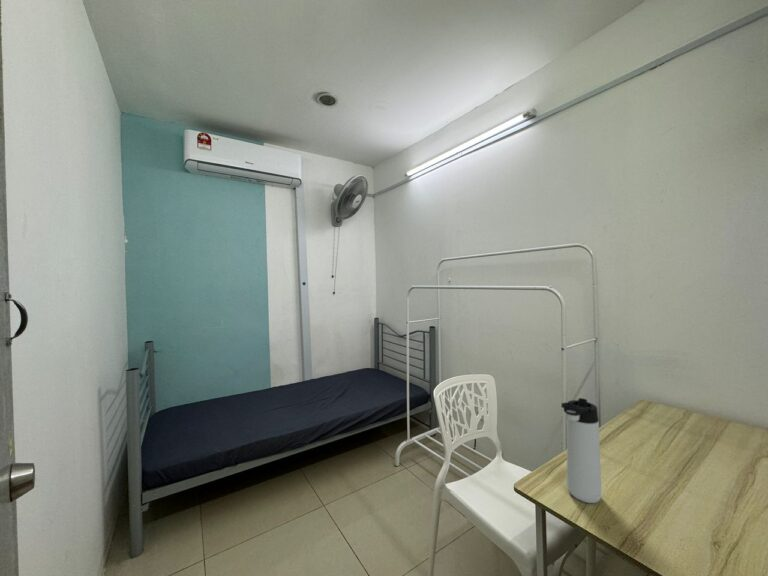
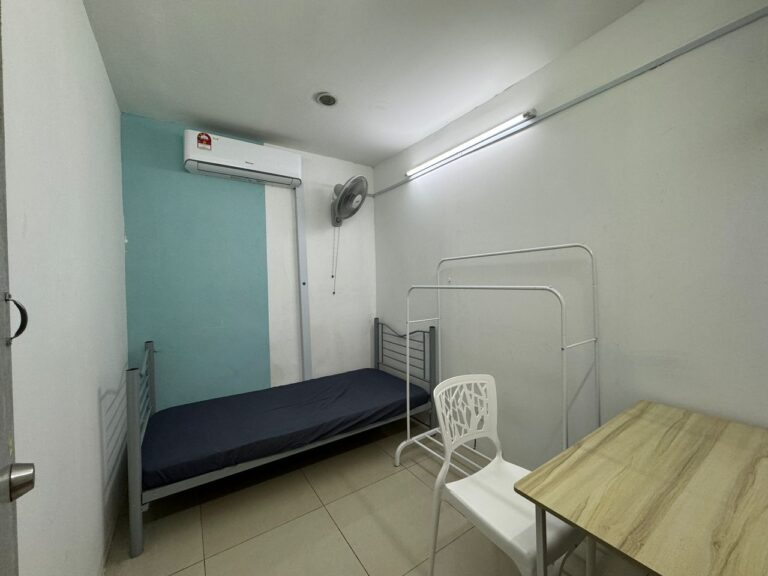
- thermos bottle (579, 449)
